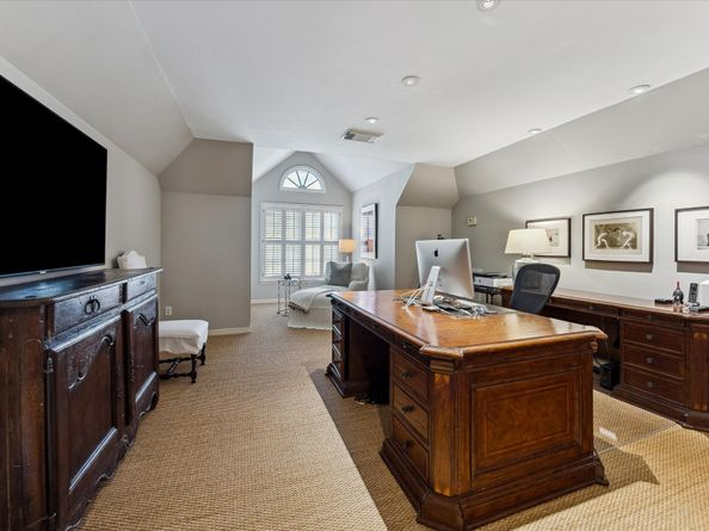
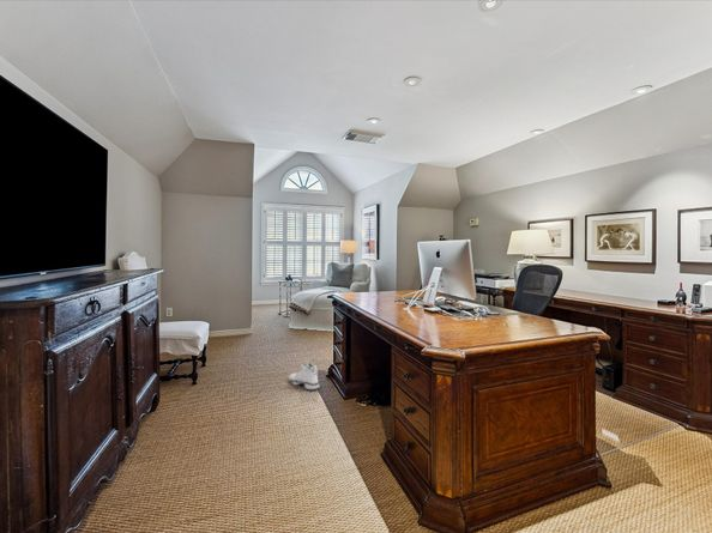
+ sneaker (303, 373)
